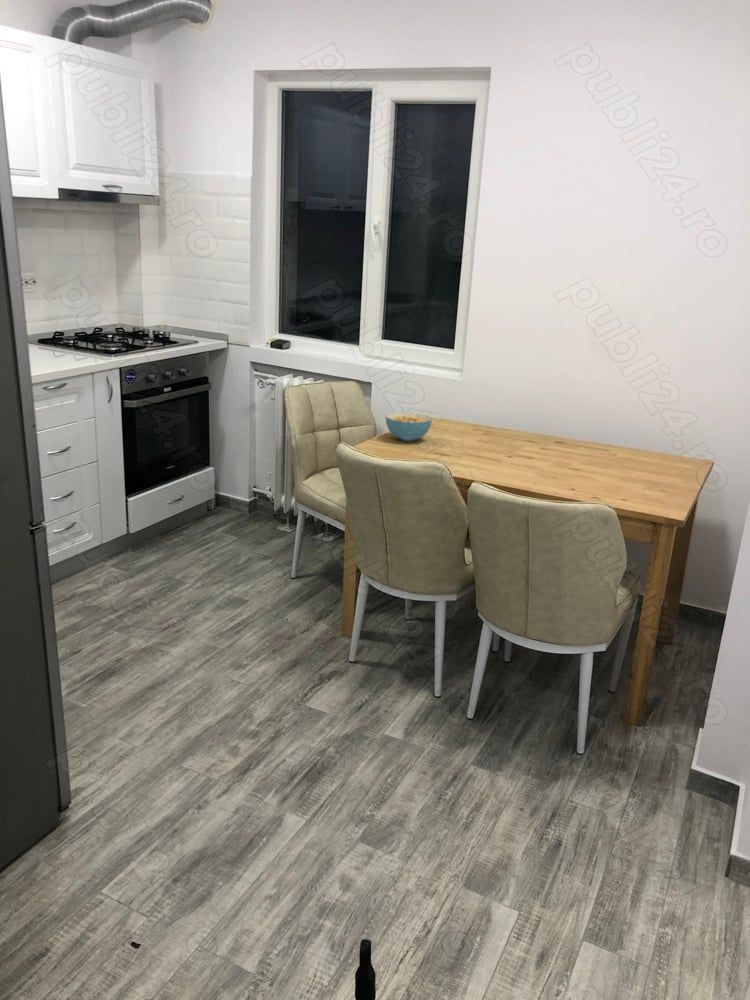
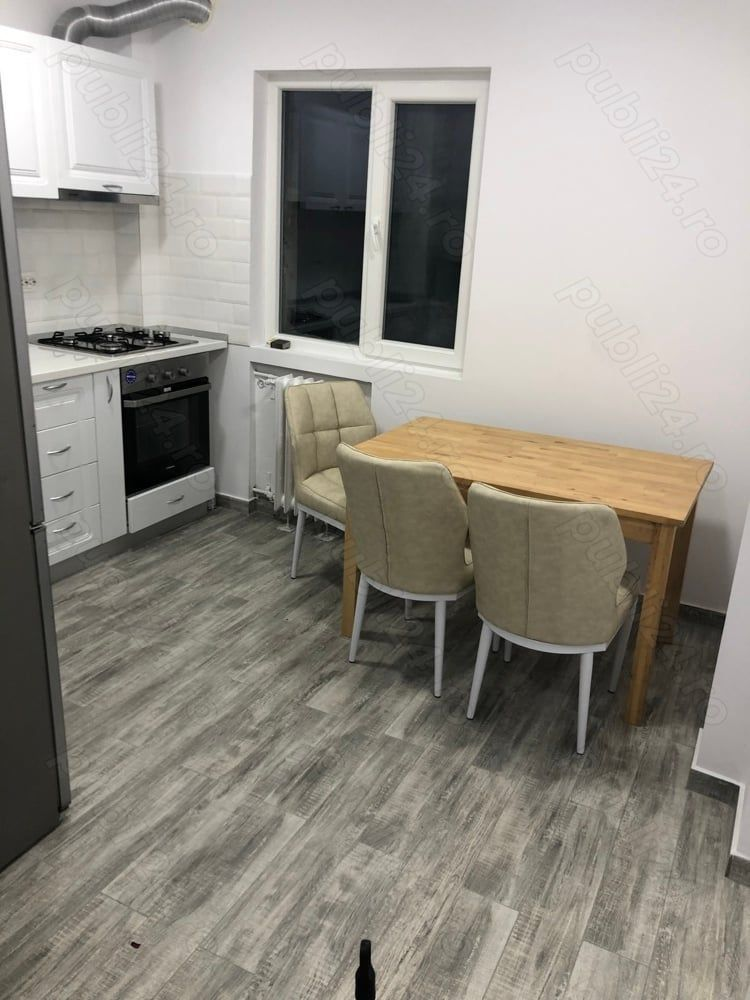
- cereal bowl (408, 428)
